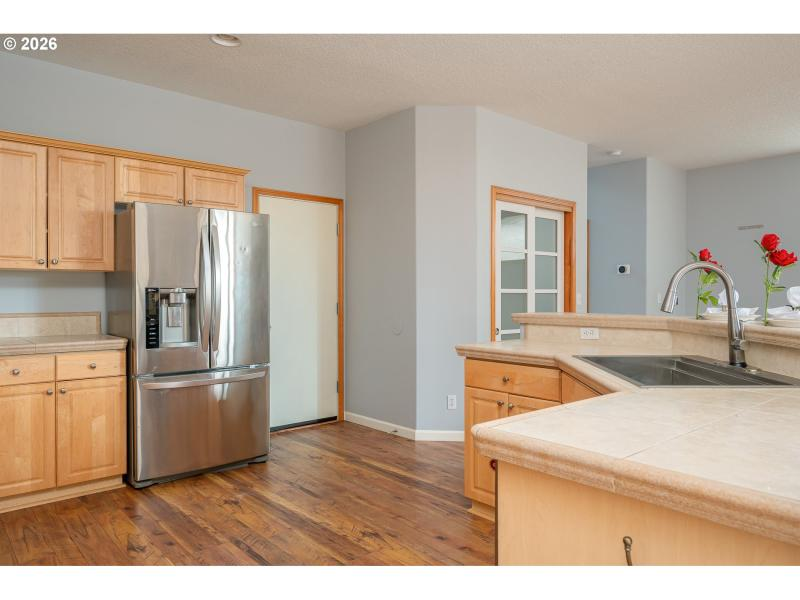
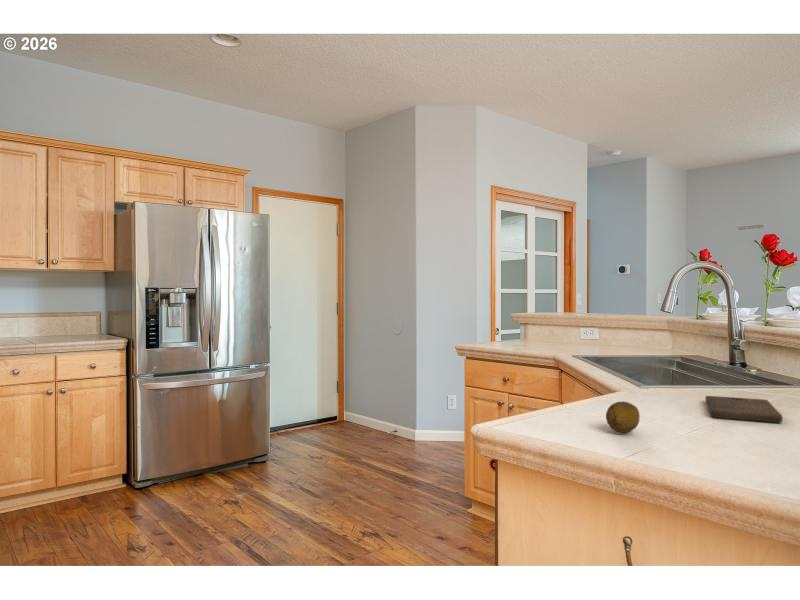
+ fruit (622, 417)
+ cutting board (740, 407)
